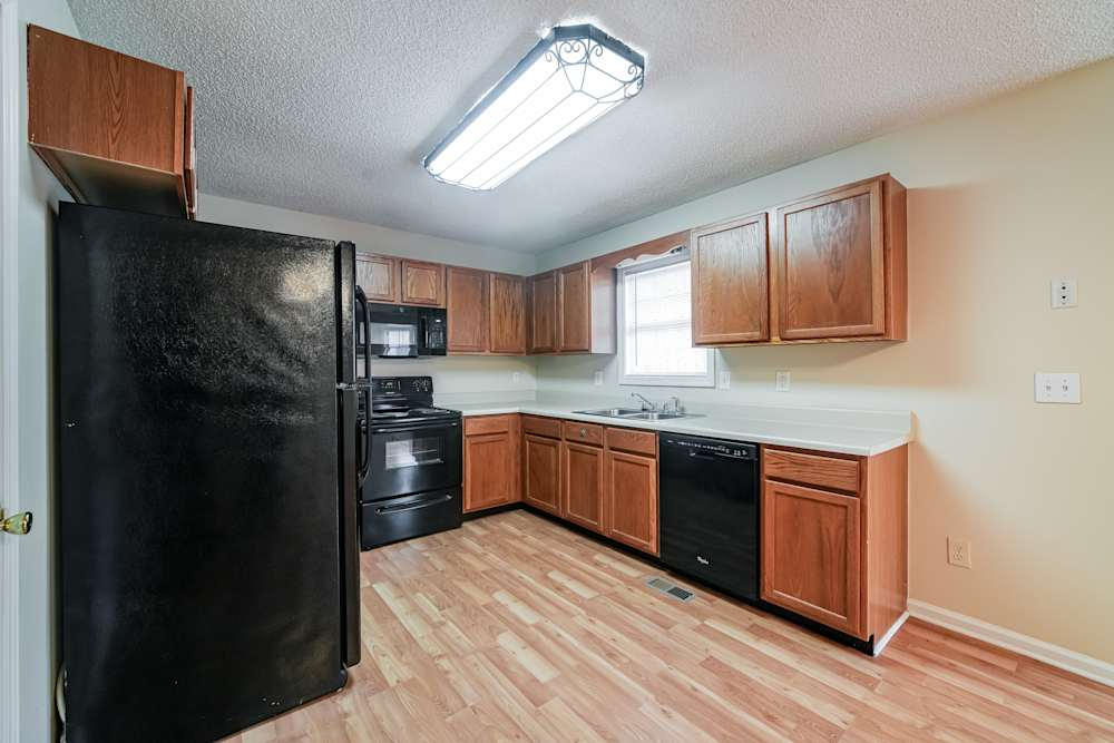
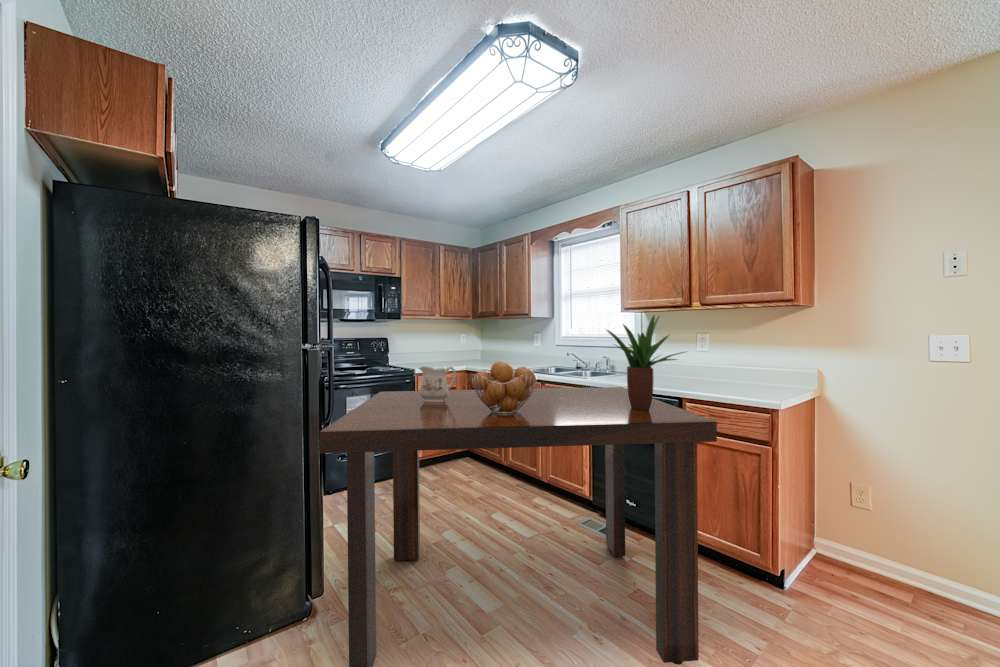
+ potted plant (644, 360)
+ dining table (512, 447)
+ pitcher (437, 382)
+ fruit basket (504, 386)
